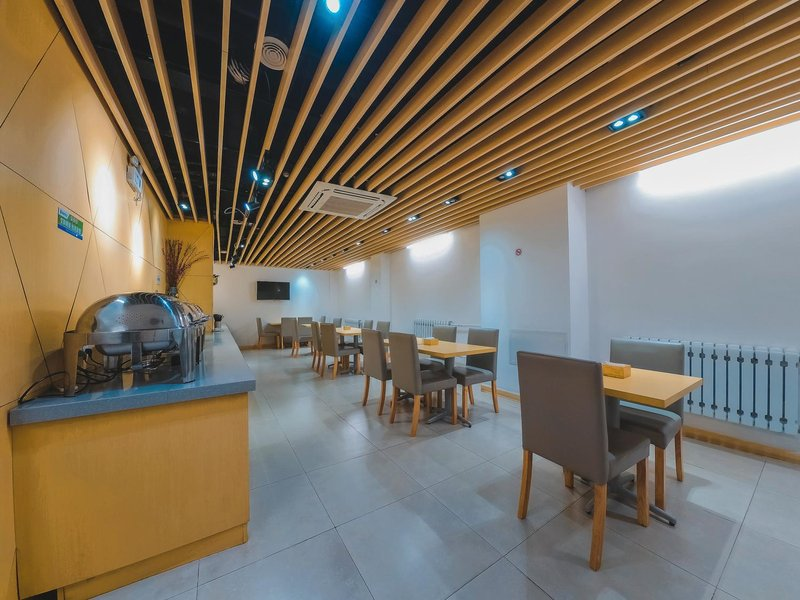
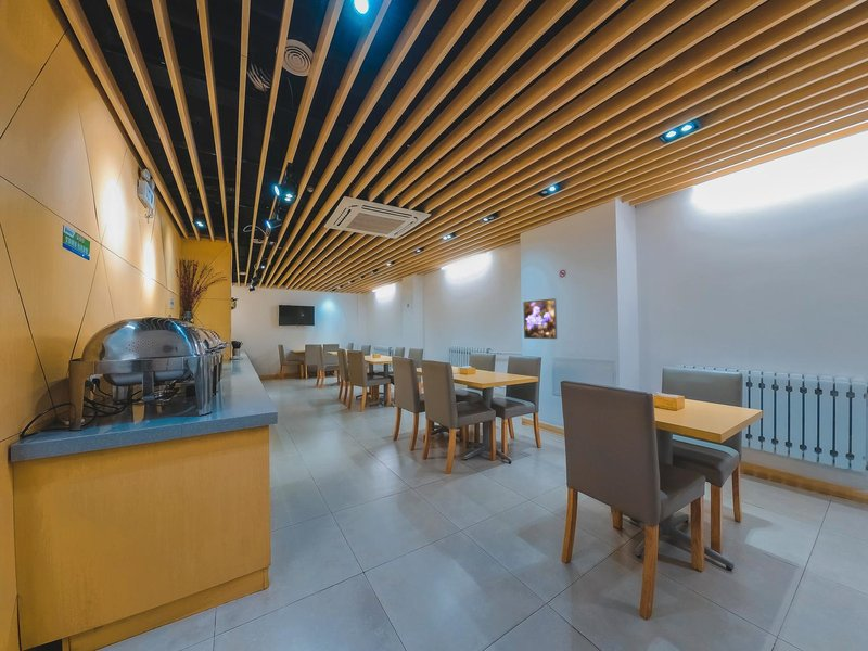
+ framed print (539, 319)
